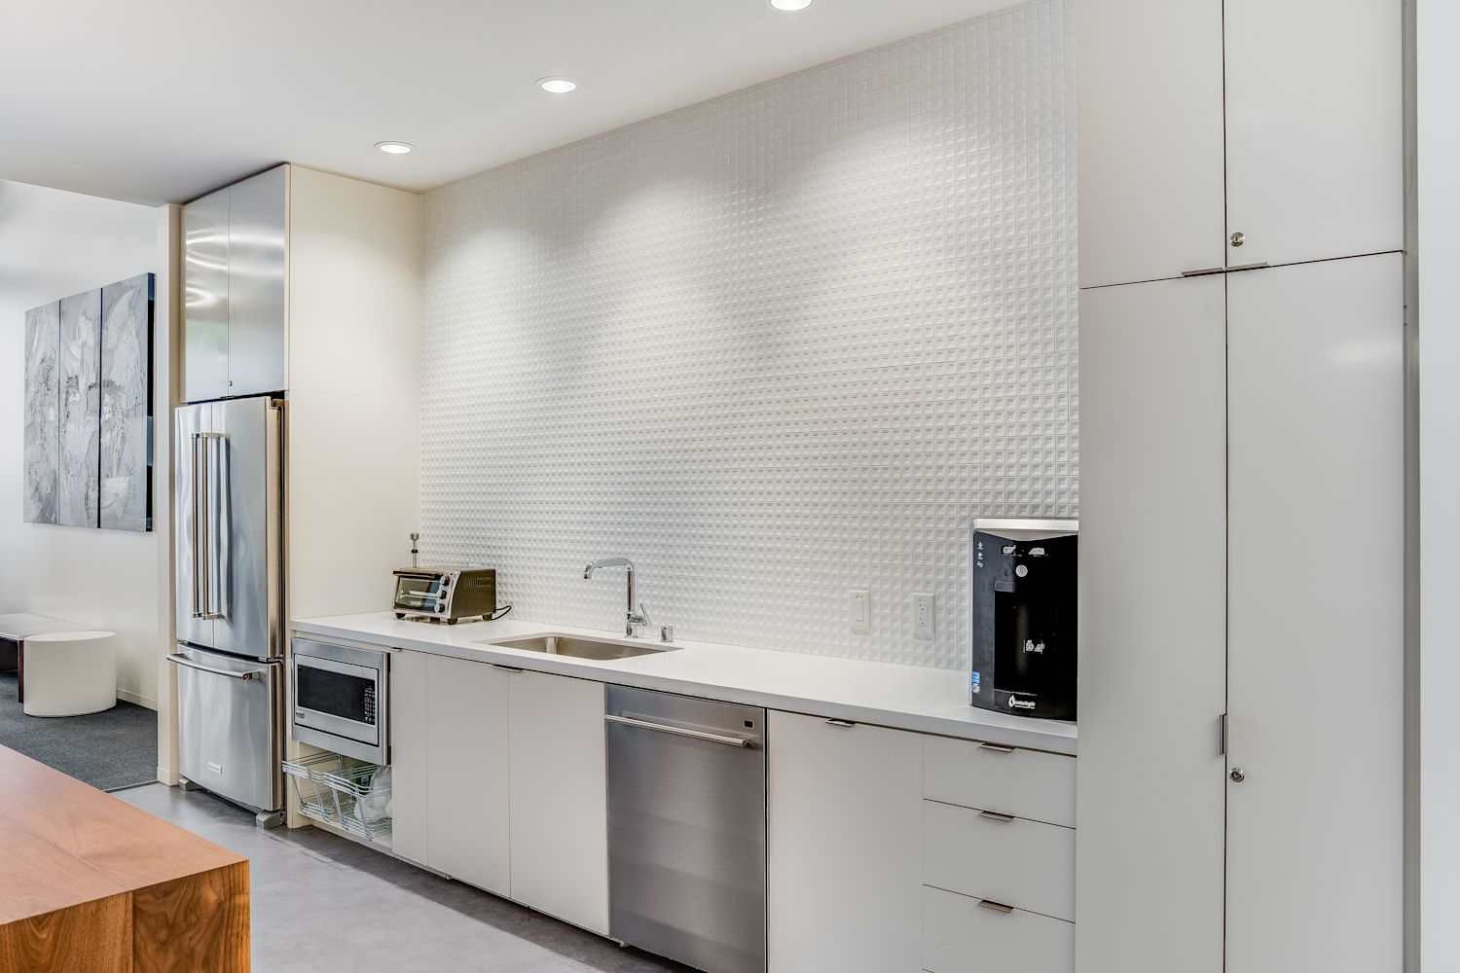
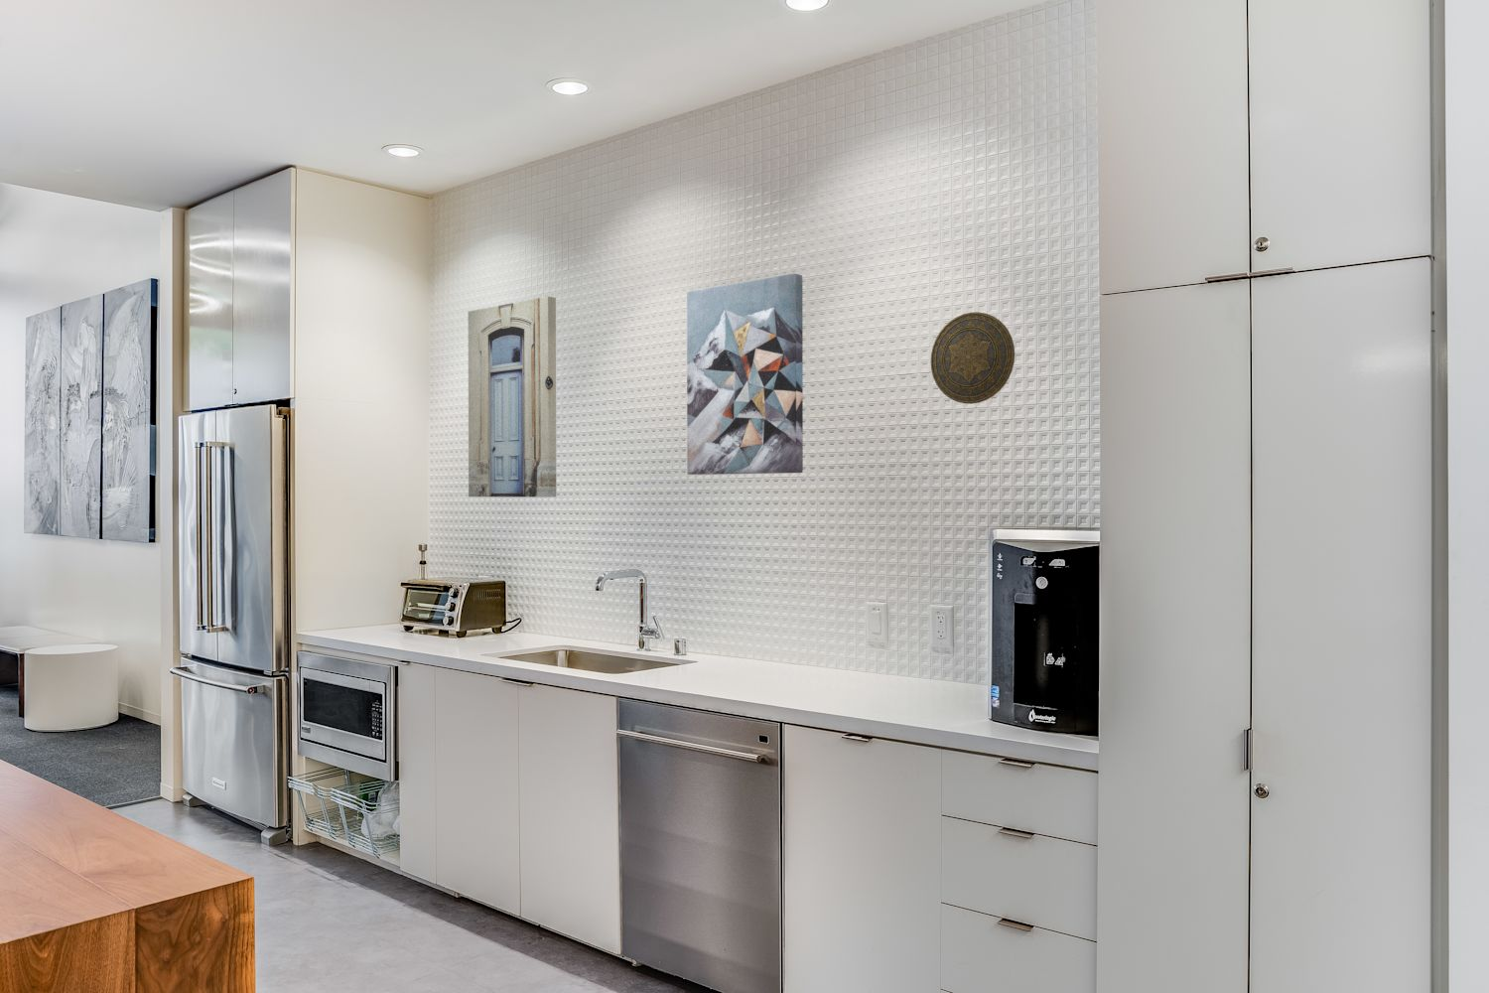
+ wall art (511, 400)
+ wall art (742, 378)
+ decorative plate (969, 358)
